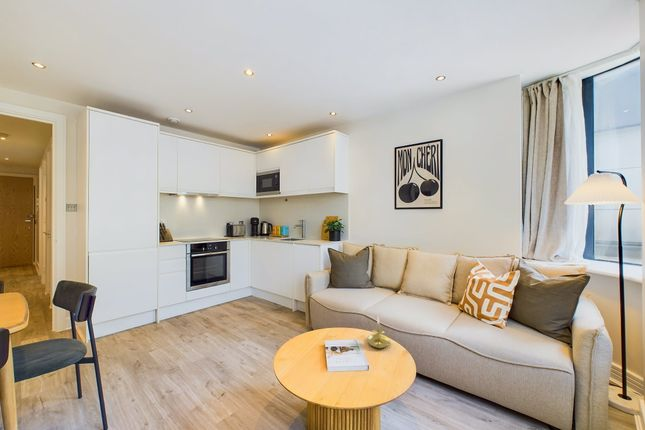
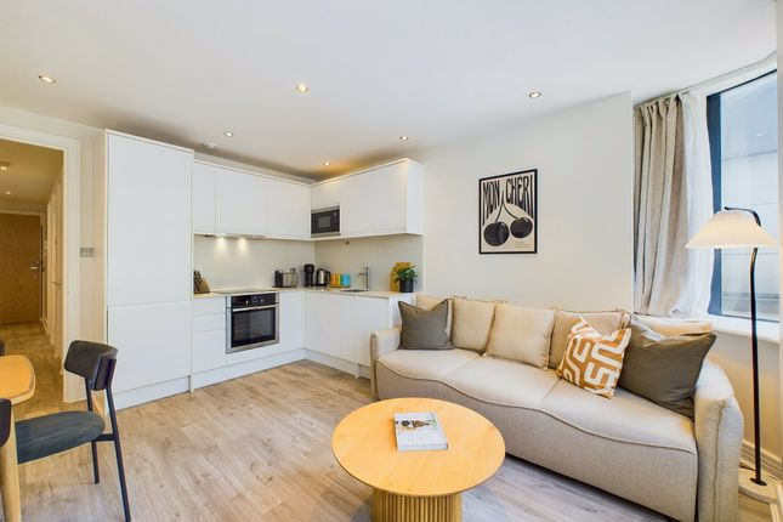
- candle holder (378, 328)
